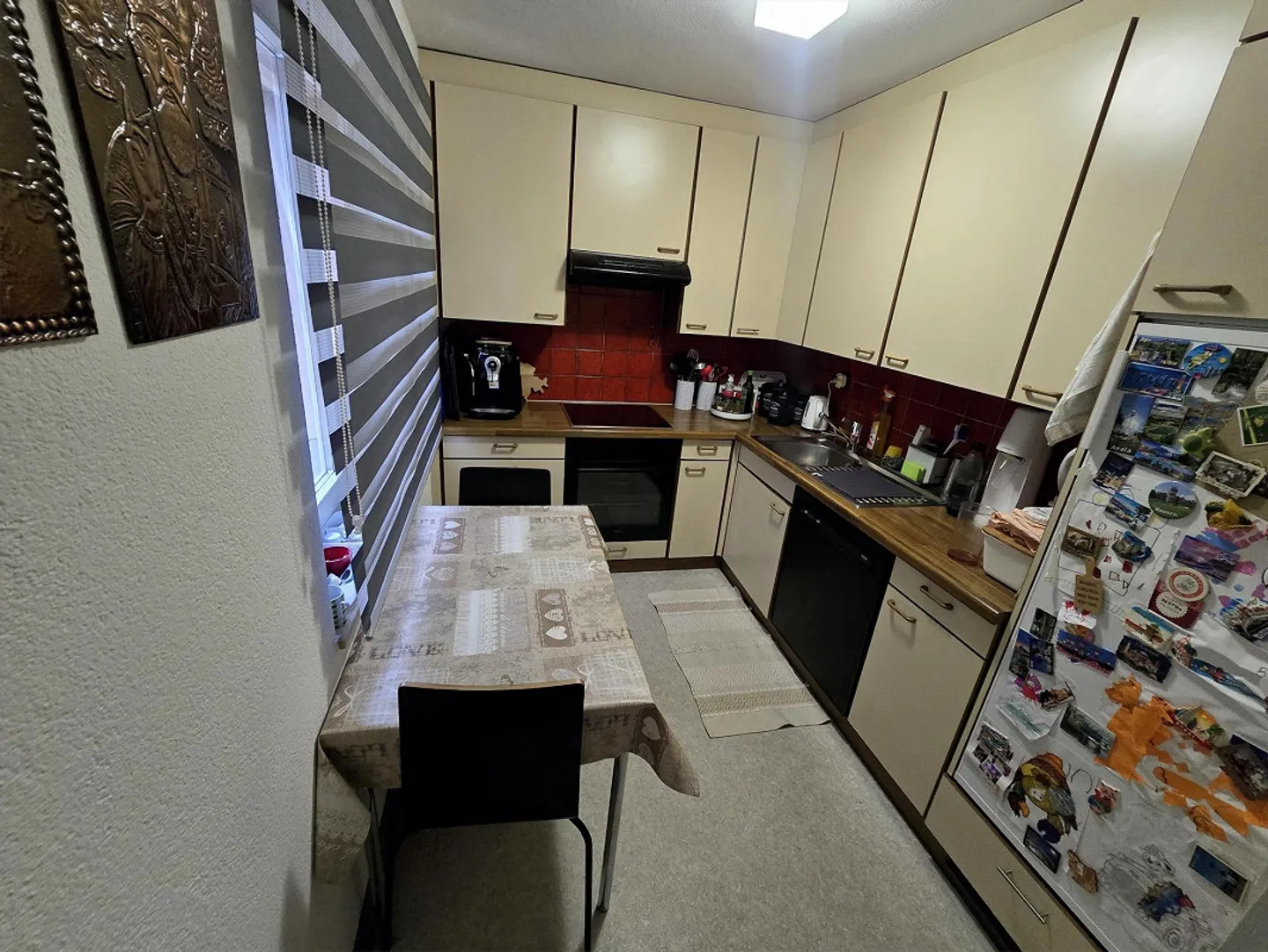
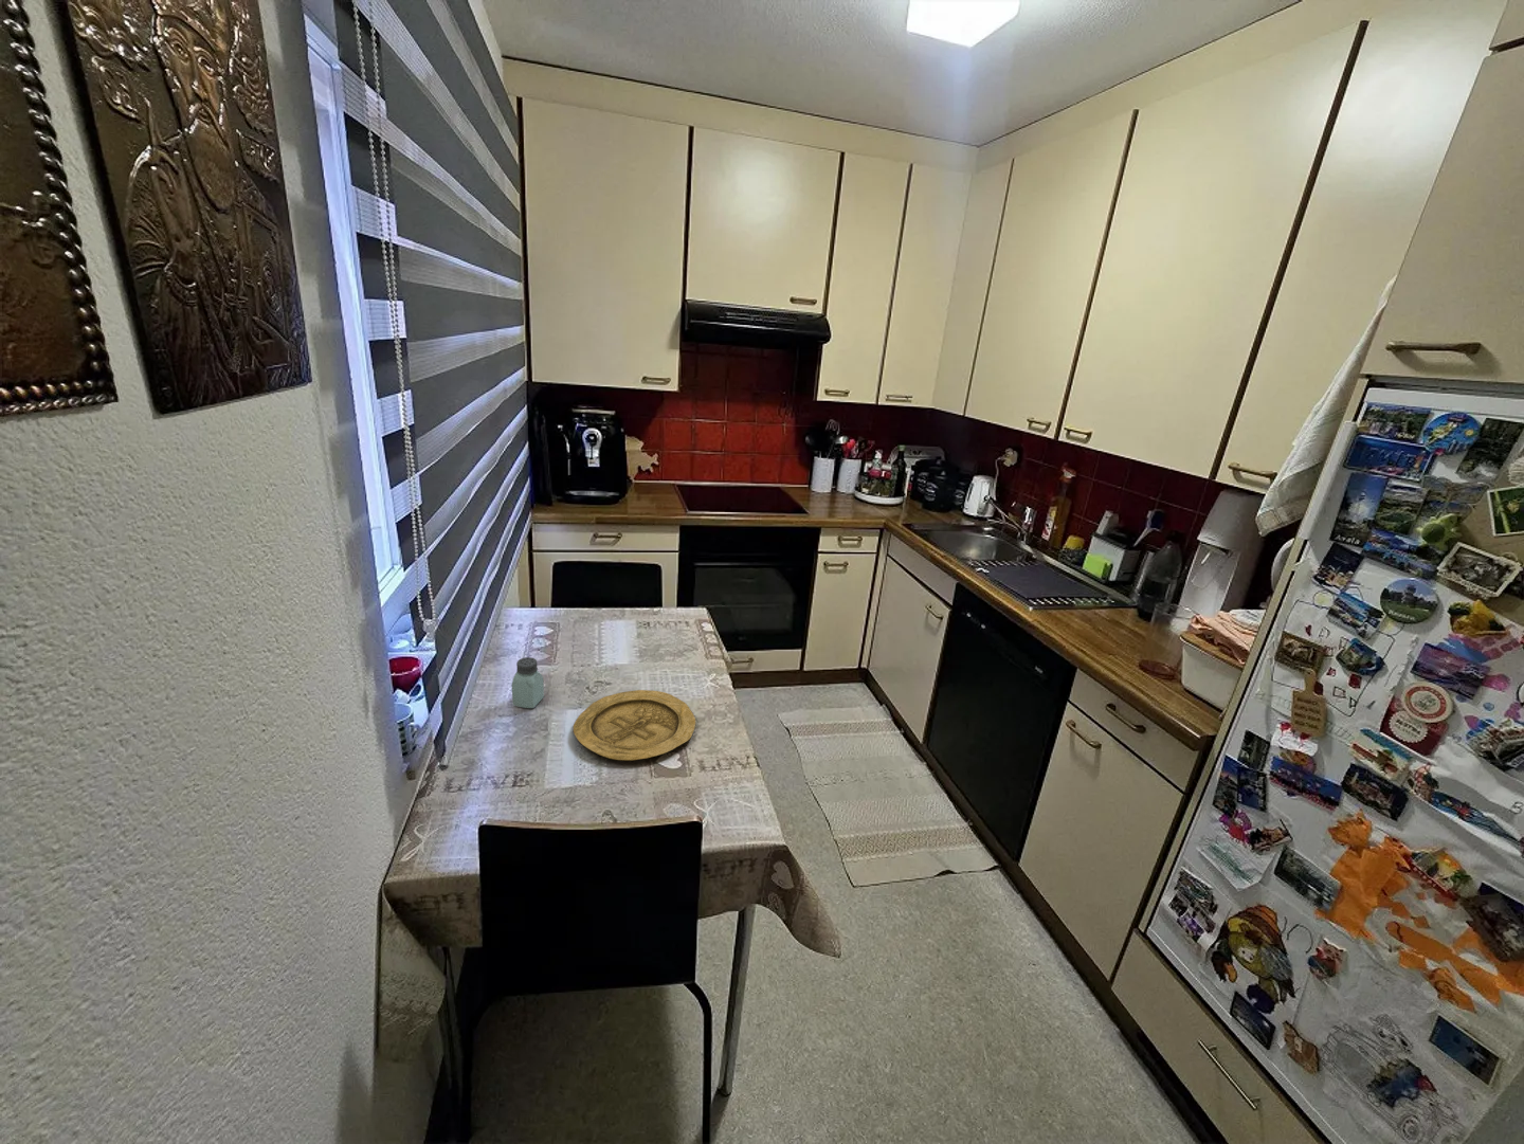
+ plate (635, 722)
+ saltshaker (528, 681)
